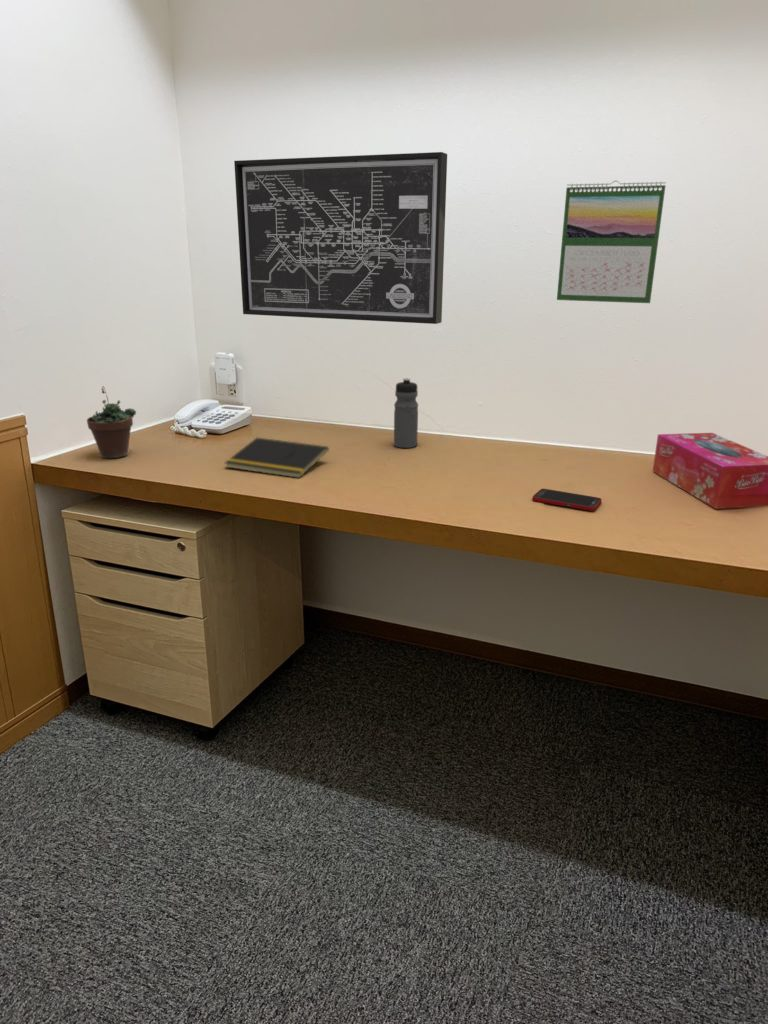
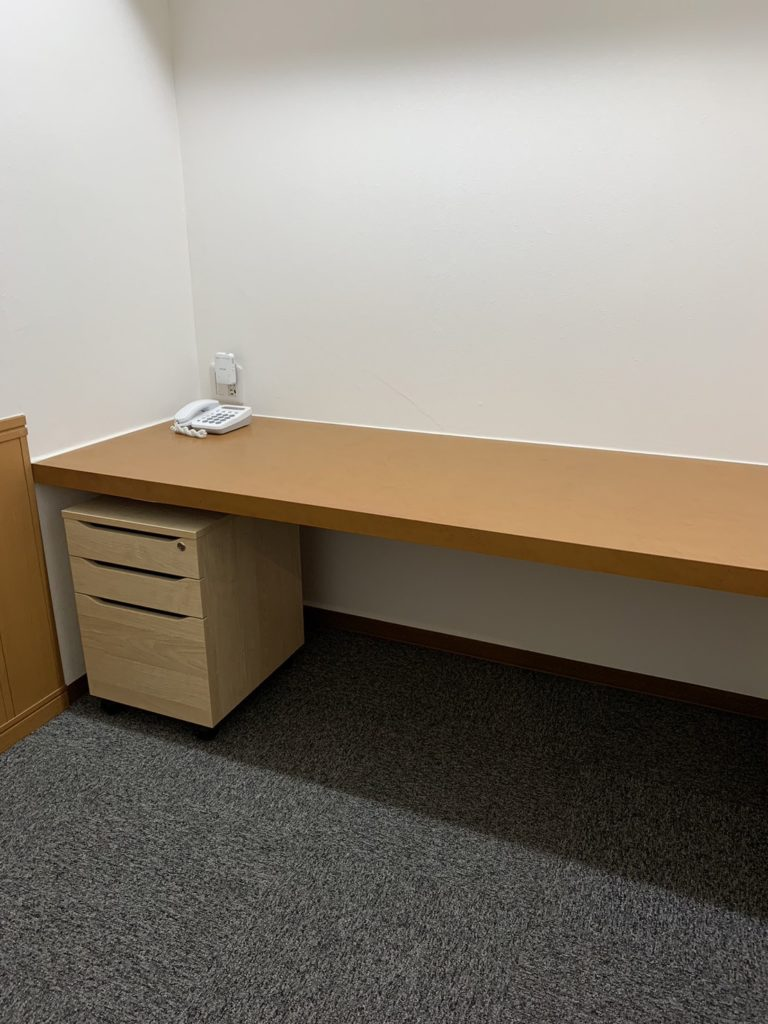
- tissue box (713, 467)
- water bottle (406, 412)
- cell phone (566, 499)
- calendar (608, 242)
- wall art (336, 240)
- succulent plant (110, 421)
- notepad (277, 456)
